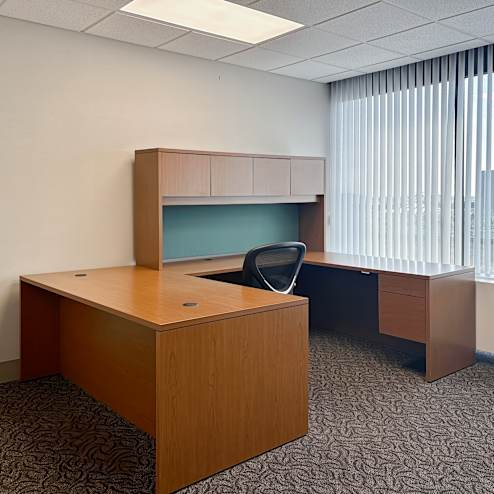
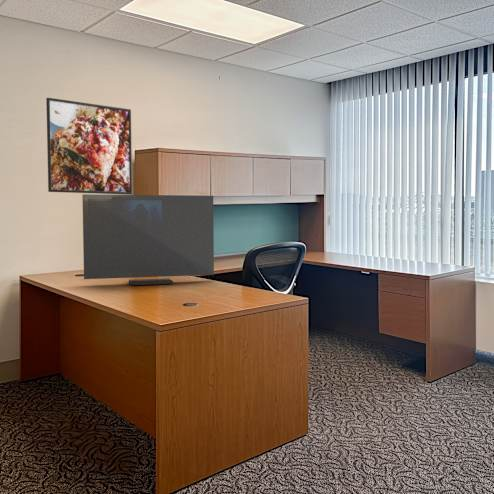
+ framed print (91, 148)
+ computer monitor (149, 239)
